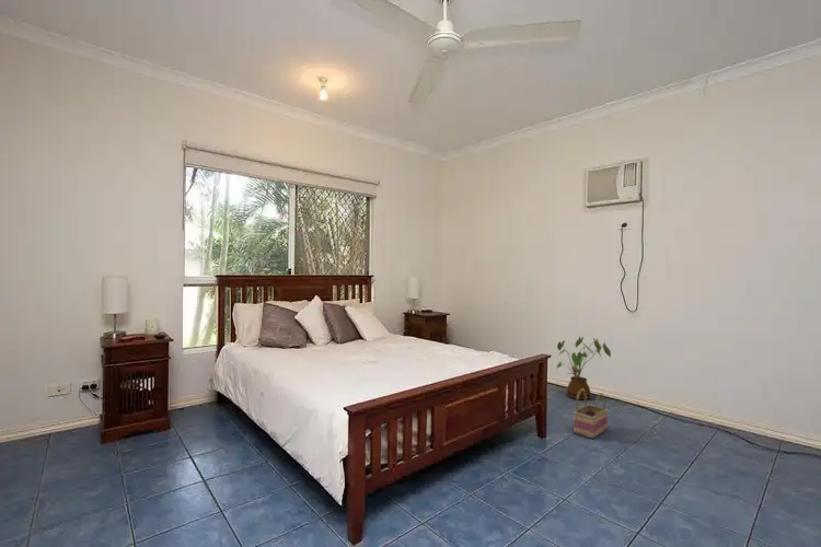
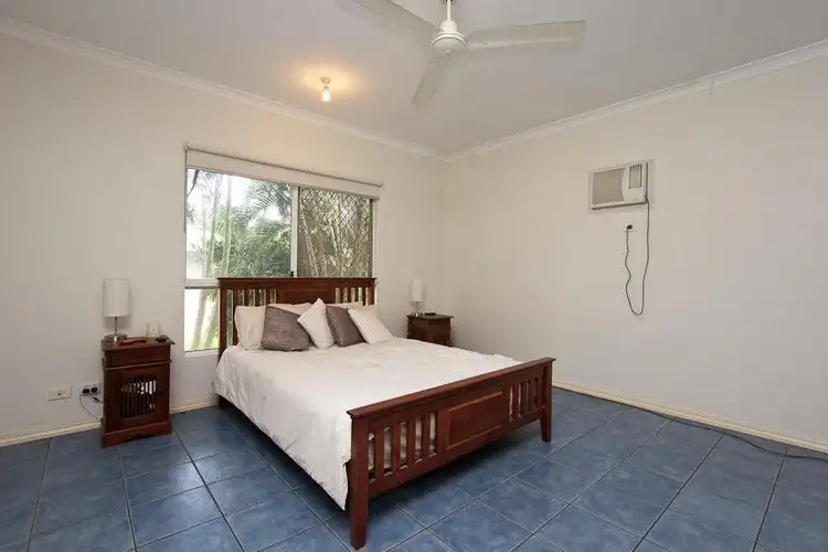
- house plant (581, 368)
- basket (590, 410)
